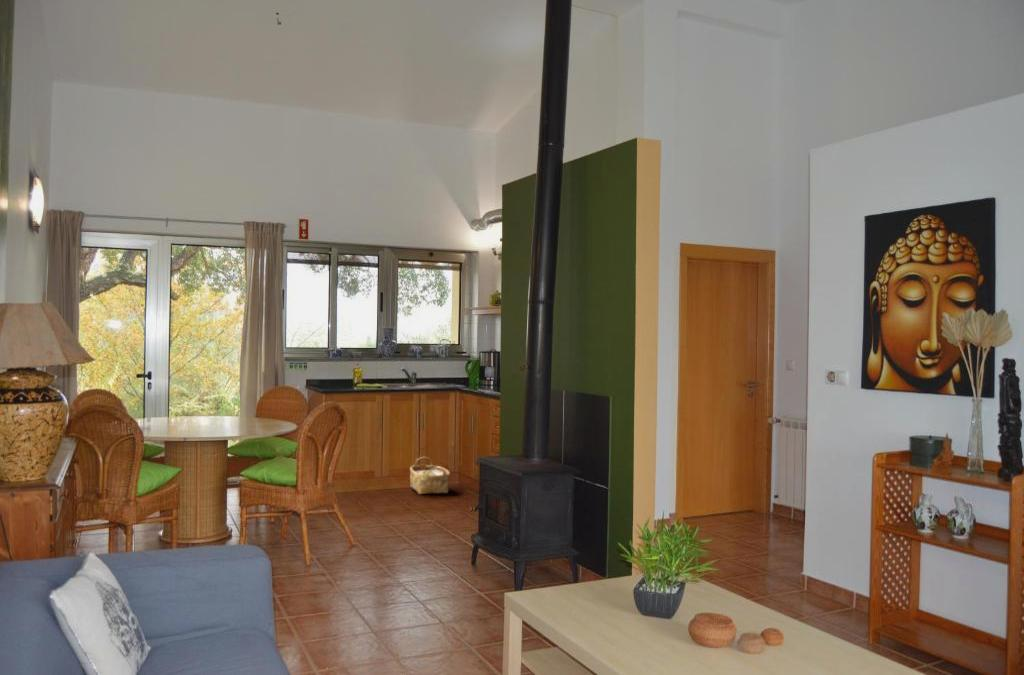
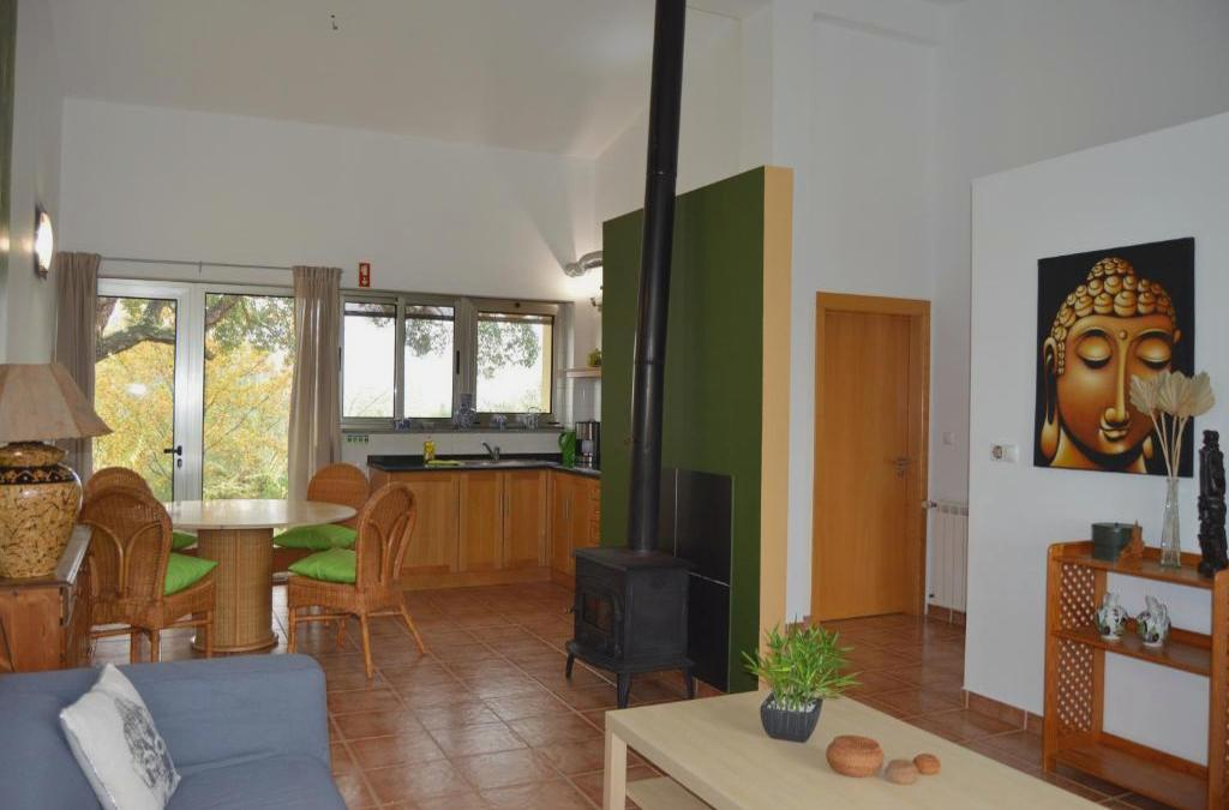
- woven basket (429, 475)
